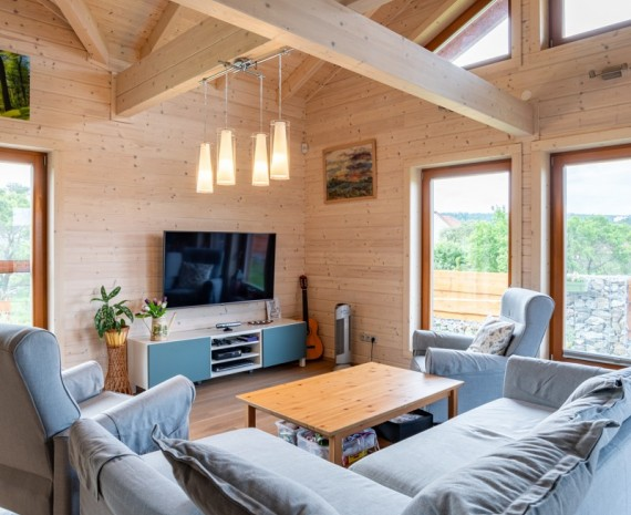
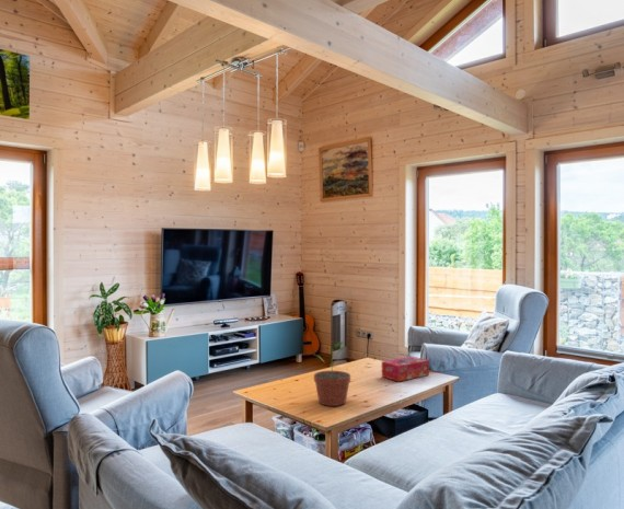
+ tissue box (405, 368)
+ potted plant (332, 370)
